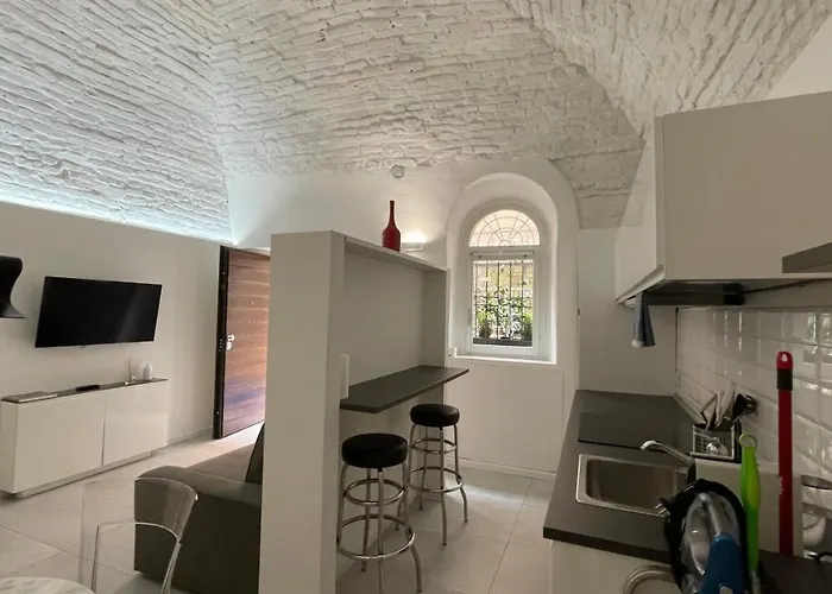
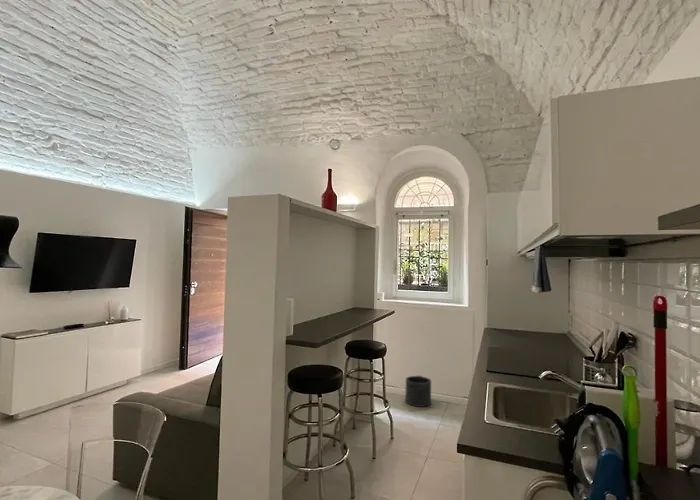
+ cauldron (418, 390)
